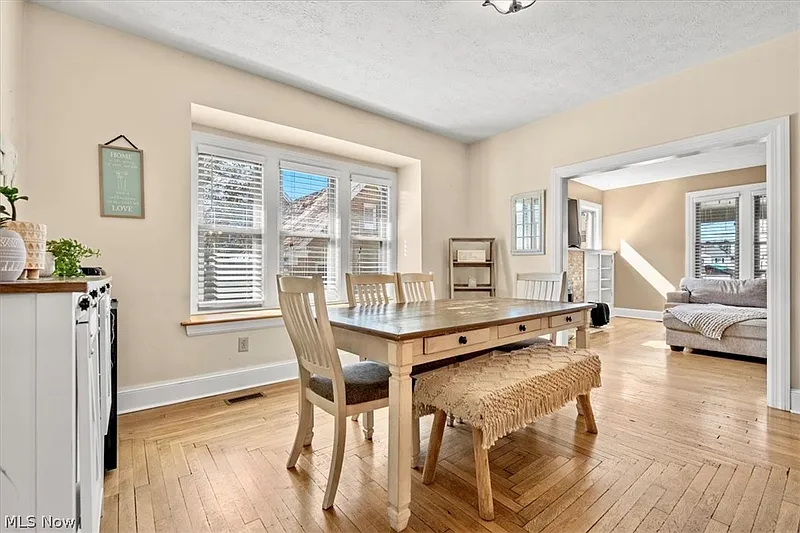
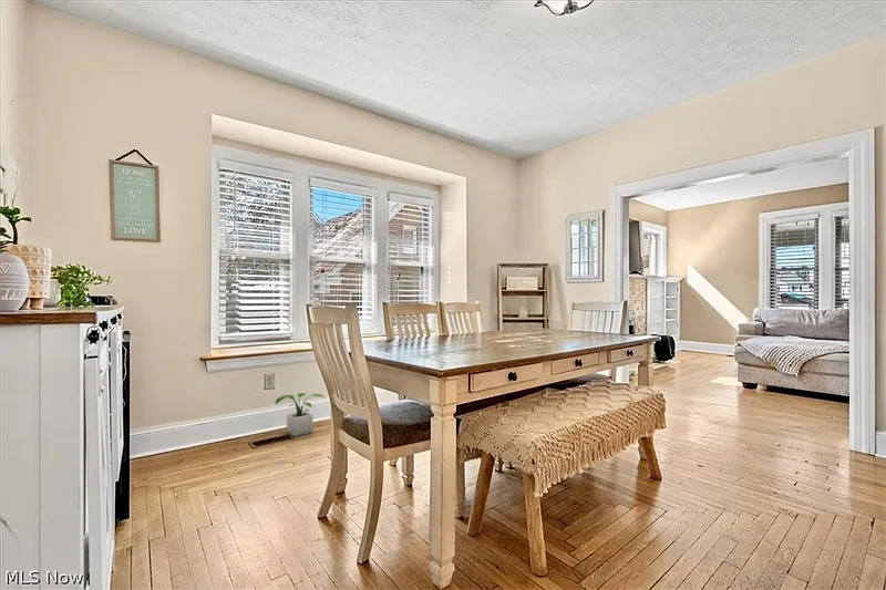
+ potted plant (297, 412)
